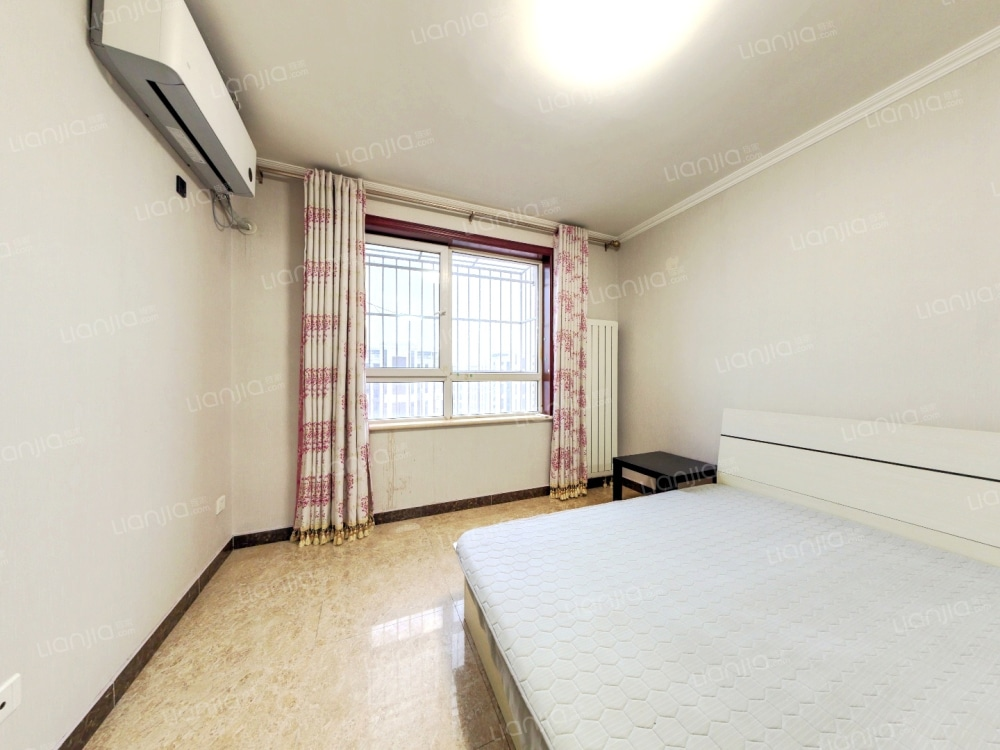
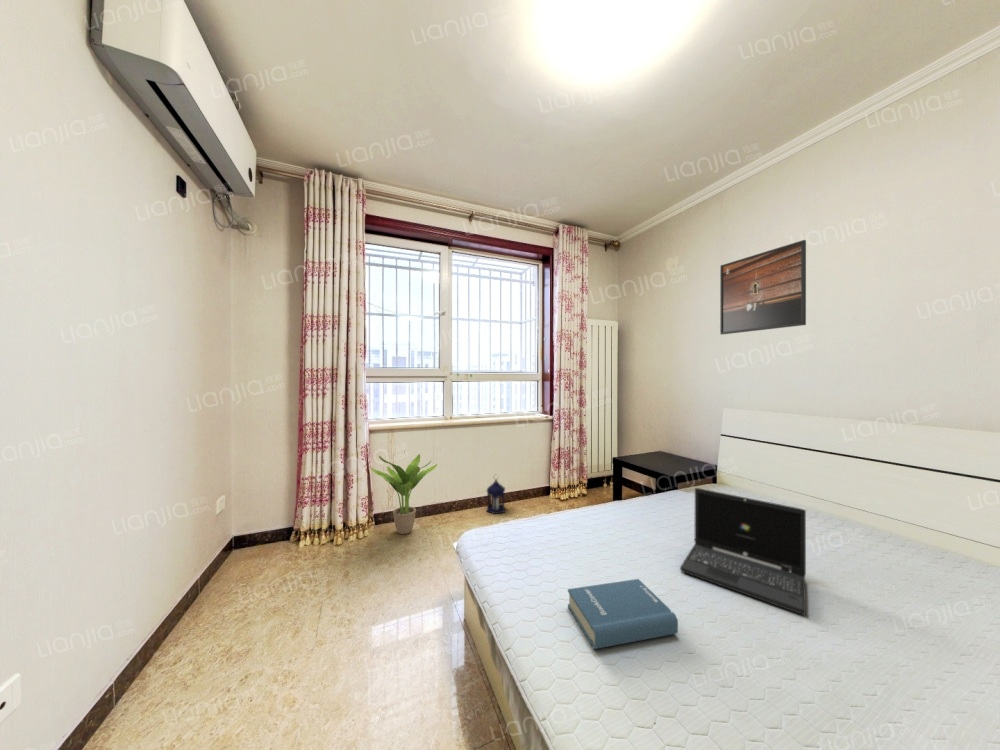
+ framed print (758, 292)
+ hardback book (619, 611)
+ potted plant (407, 492)
+ lantern (495, 492)
+ laptop (741, 541)
